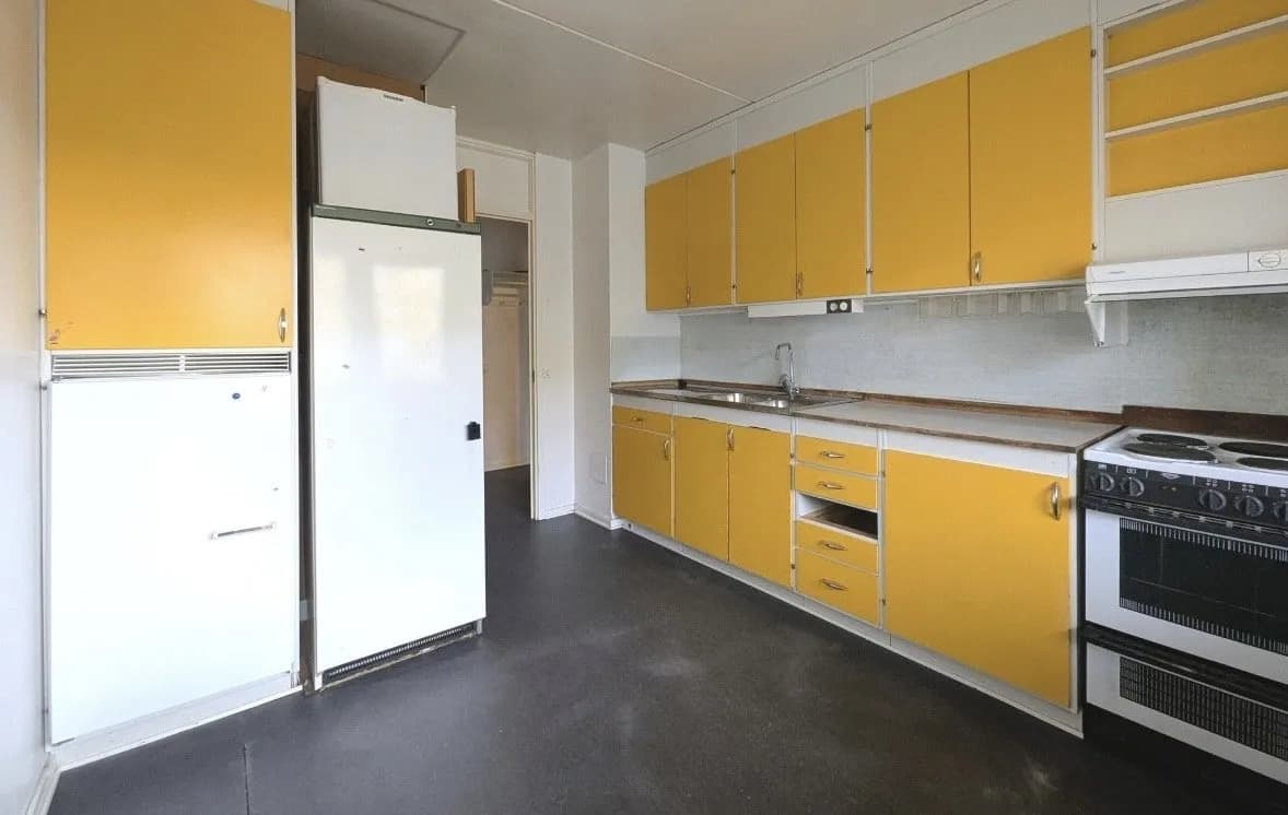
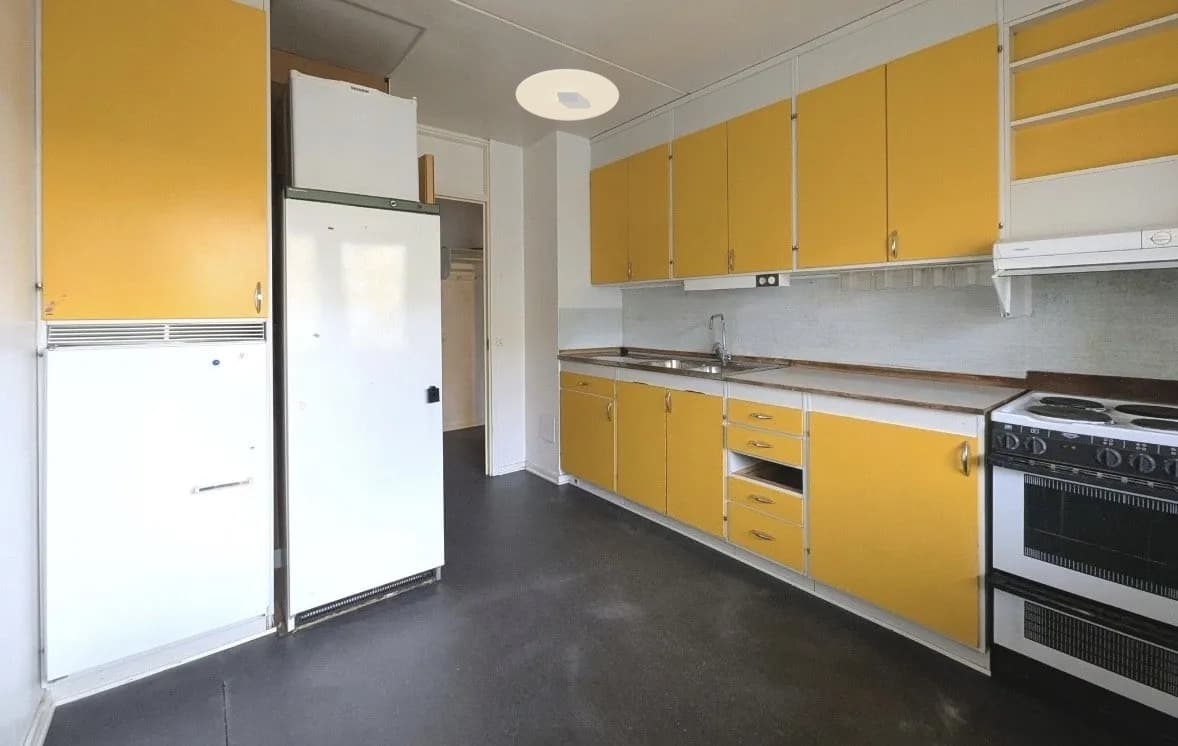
+ ceiling light (567, 92)
